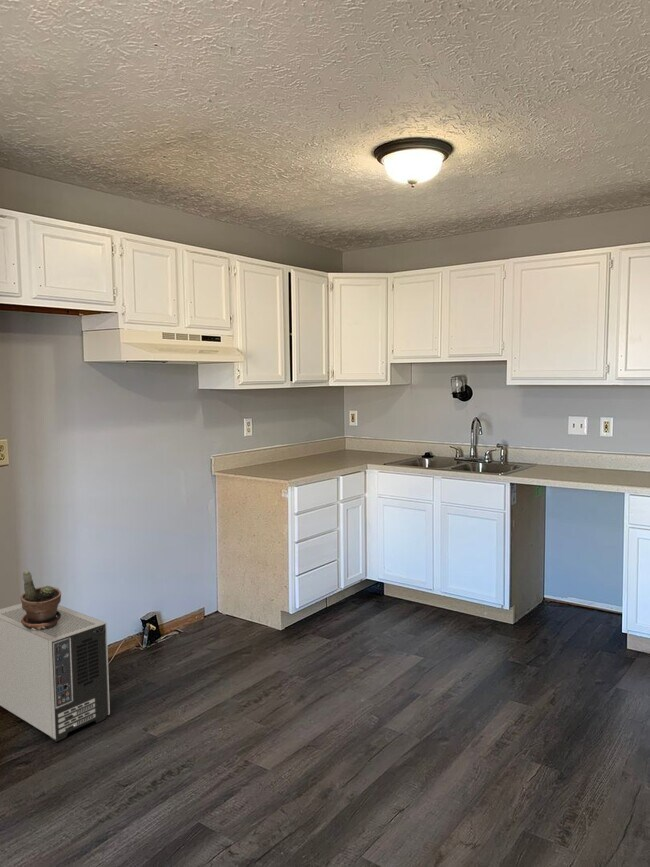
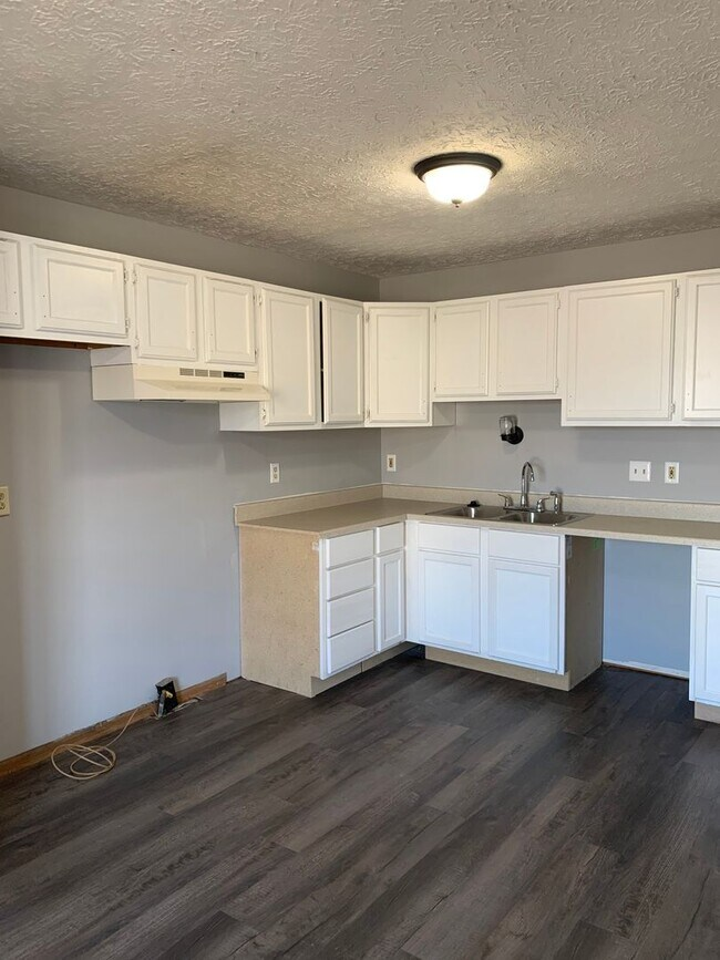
- potted plant (40, 595)
- air purifier (47, 664)
